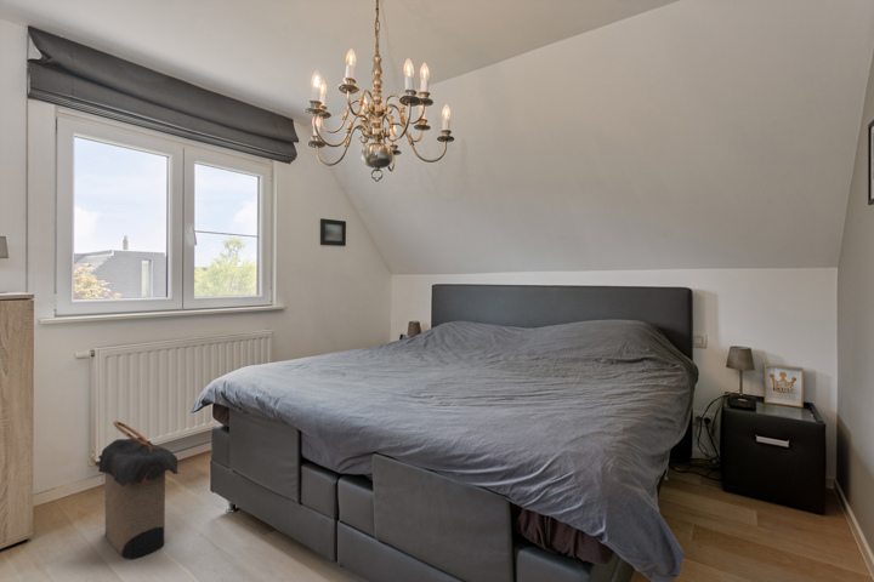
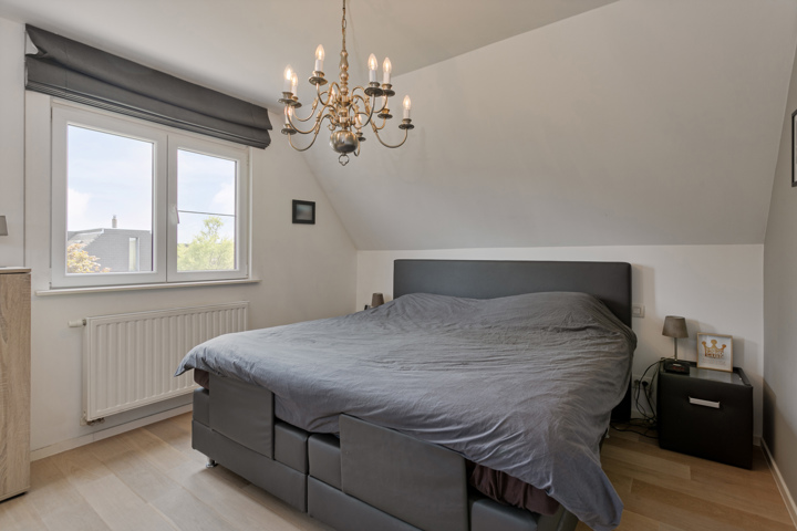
- laundry hamper (137, 479)
